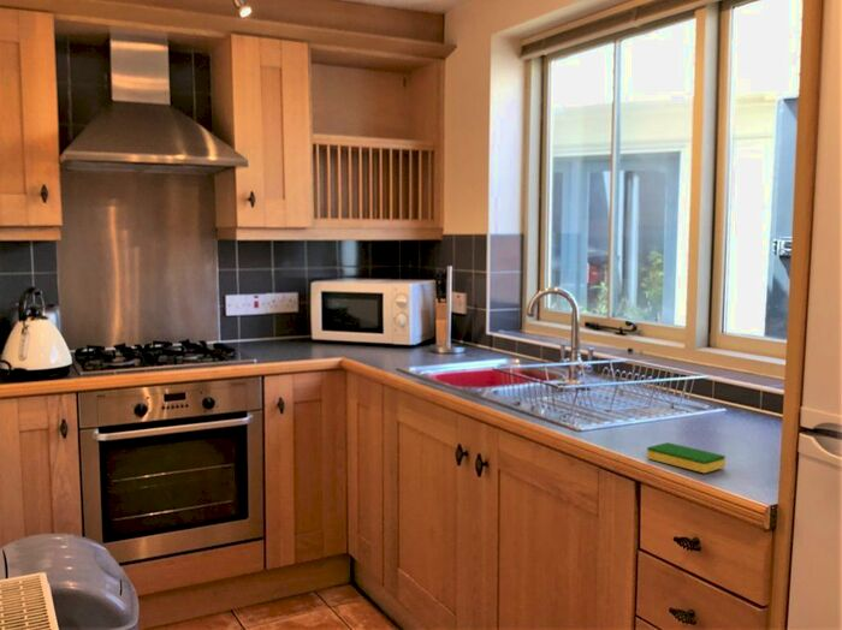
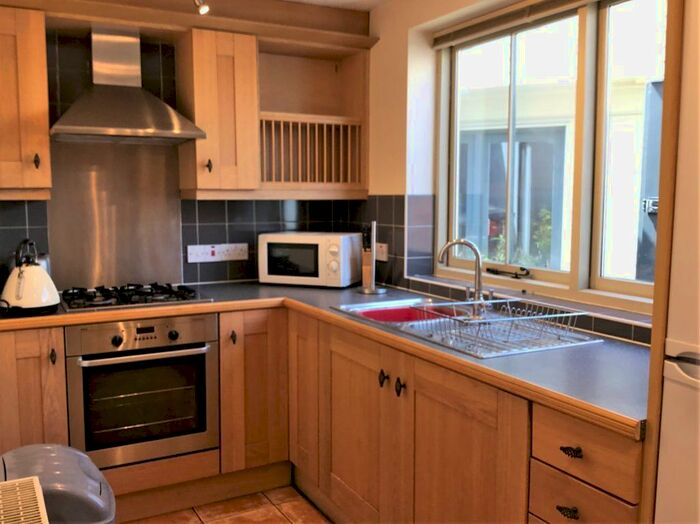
- dish sponge (684, 457)
